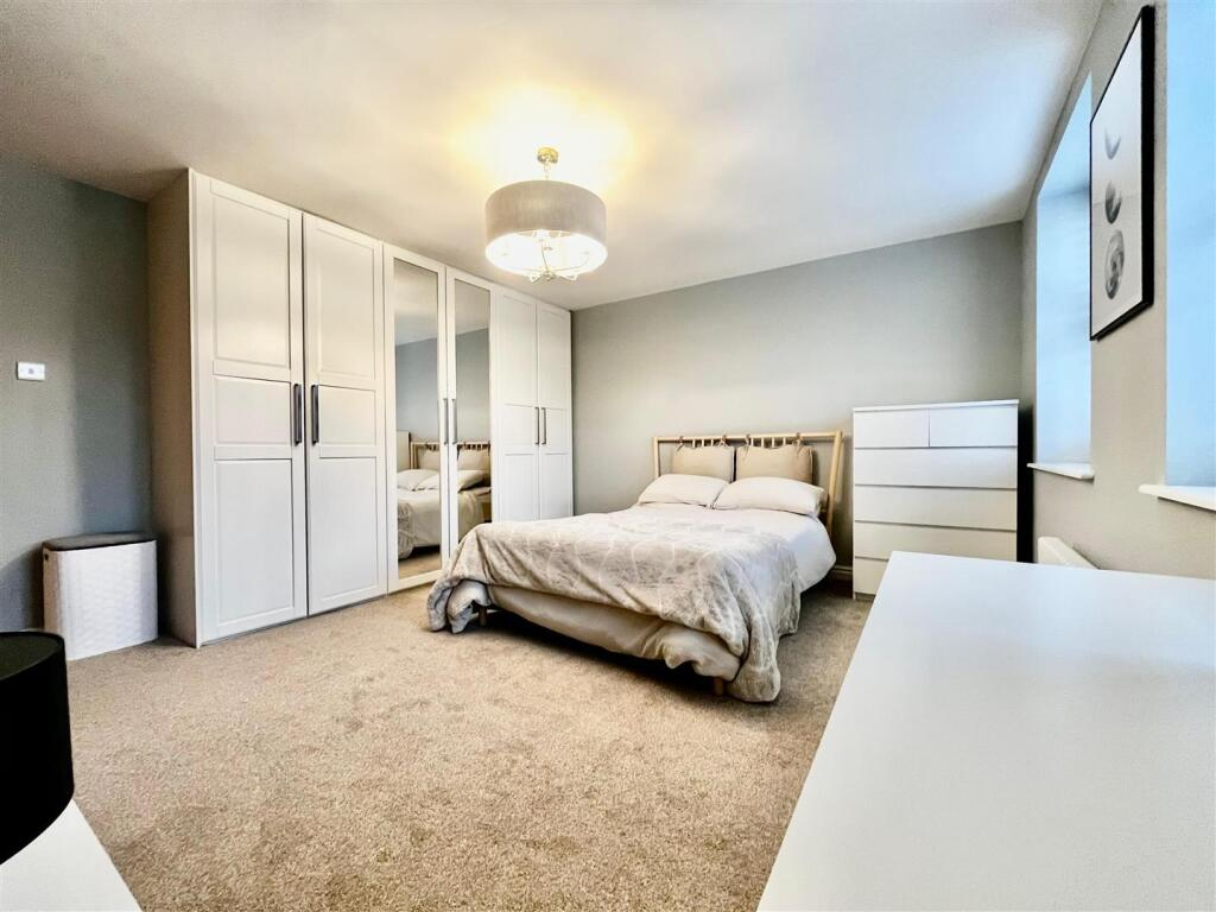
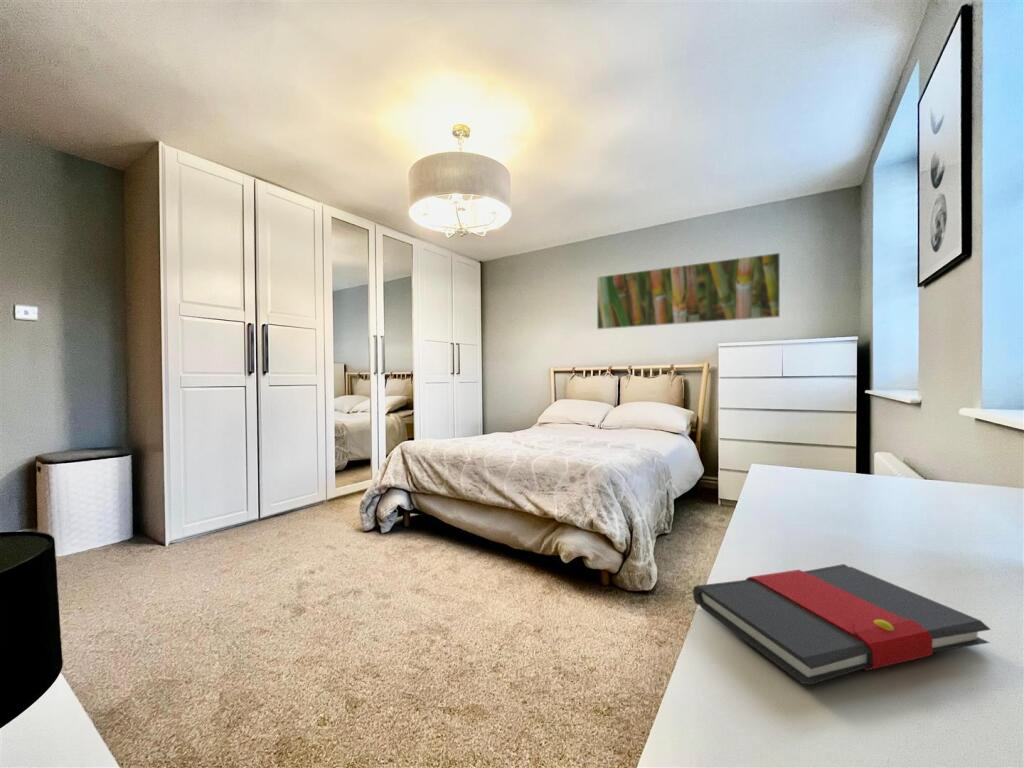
+ book (827, 609)
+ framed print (679, 295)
